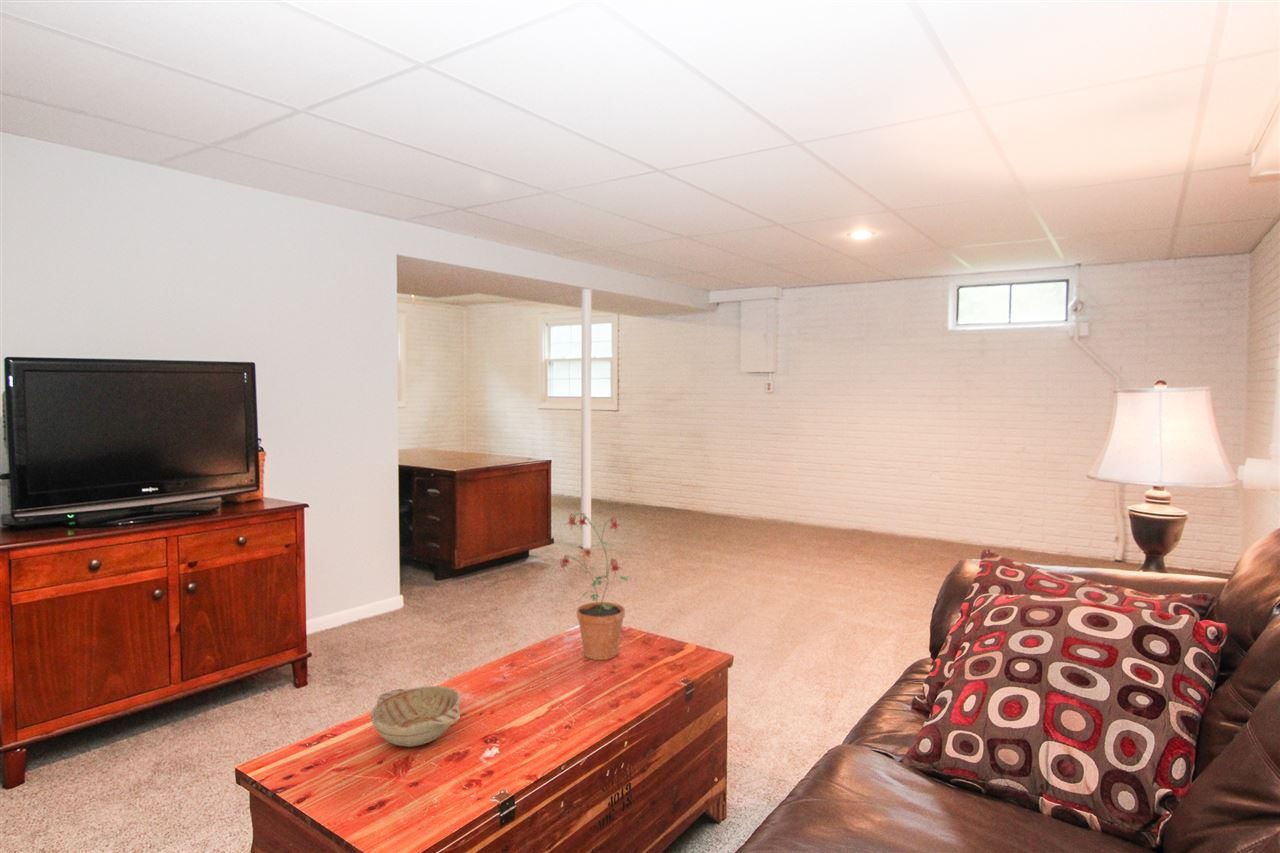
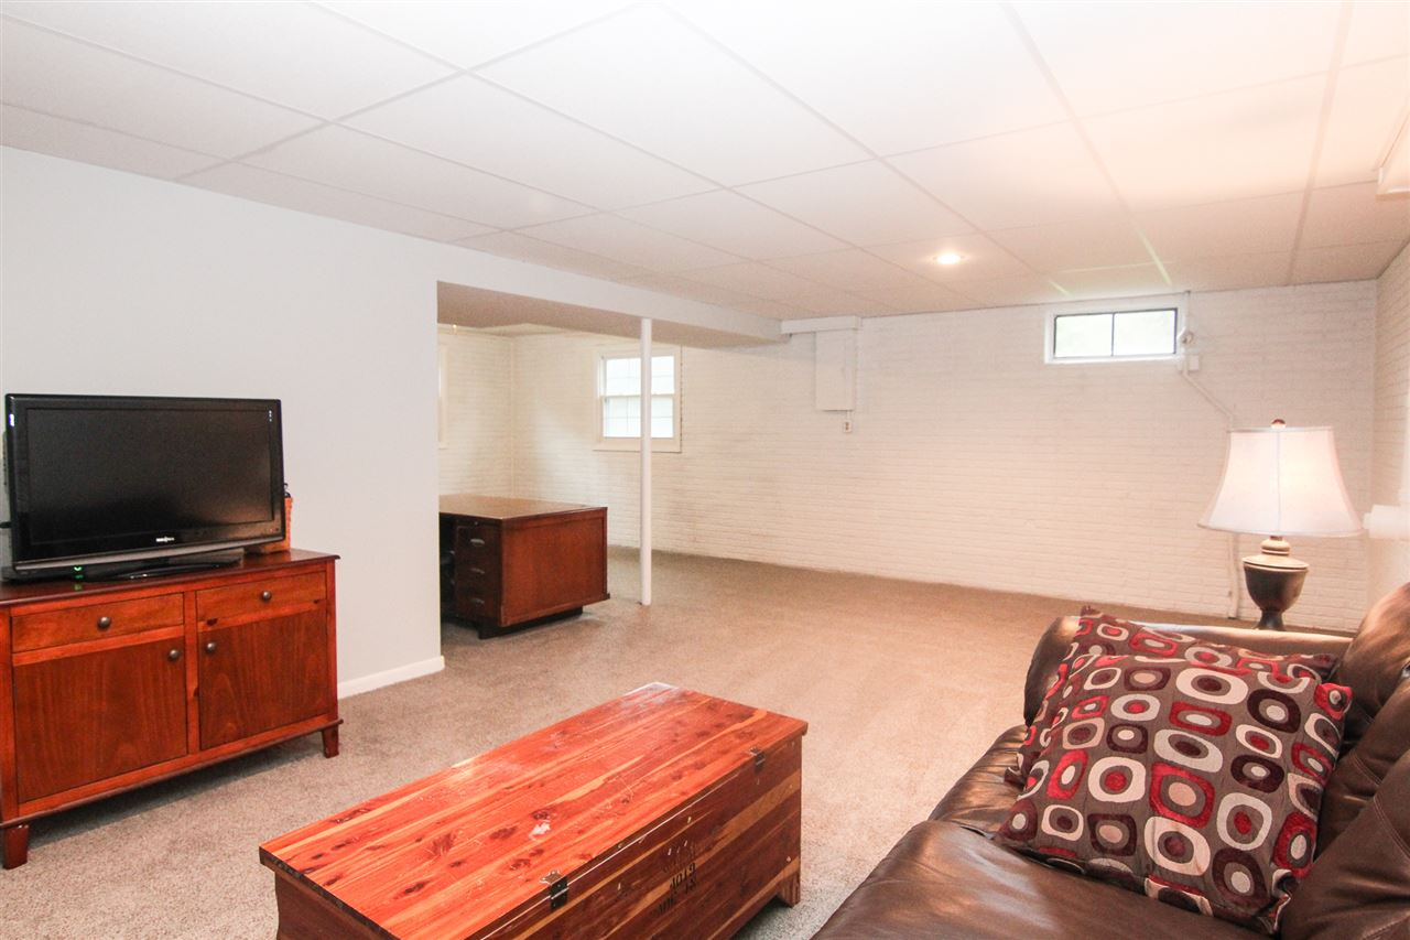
- potted plant (597, 584)
- decorative bowl (416, 719)
